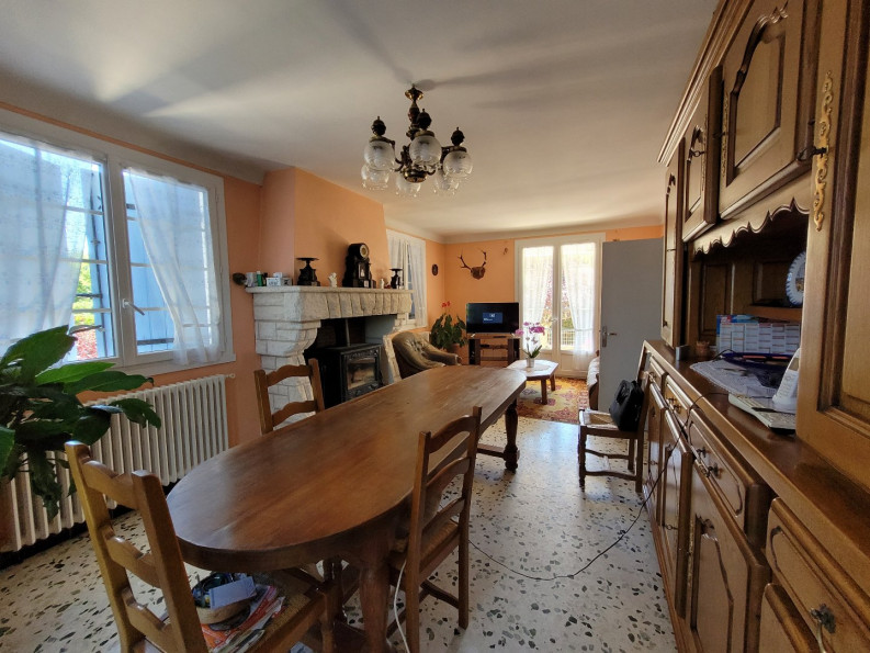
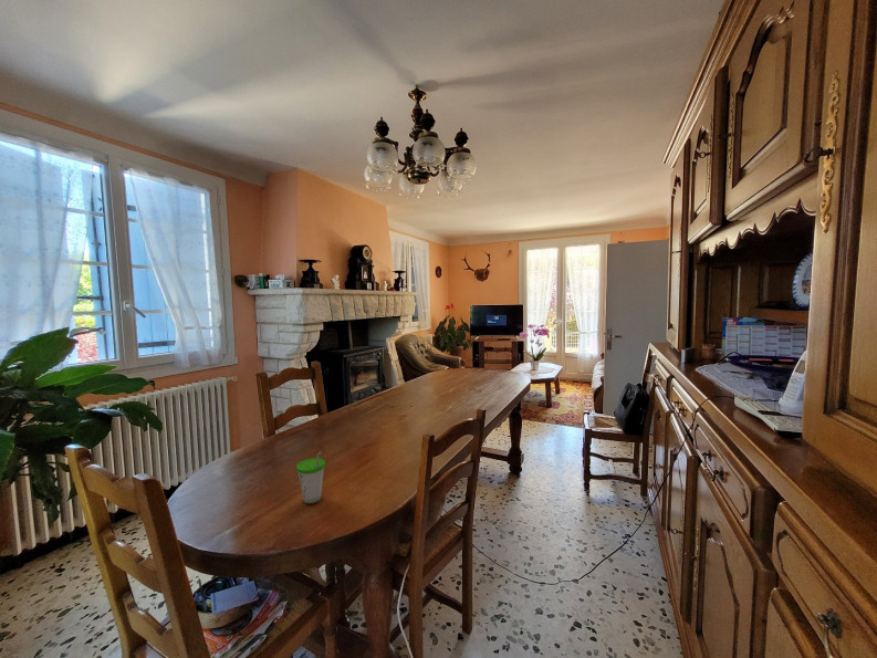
+ cup (311, 473)
